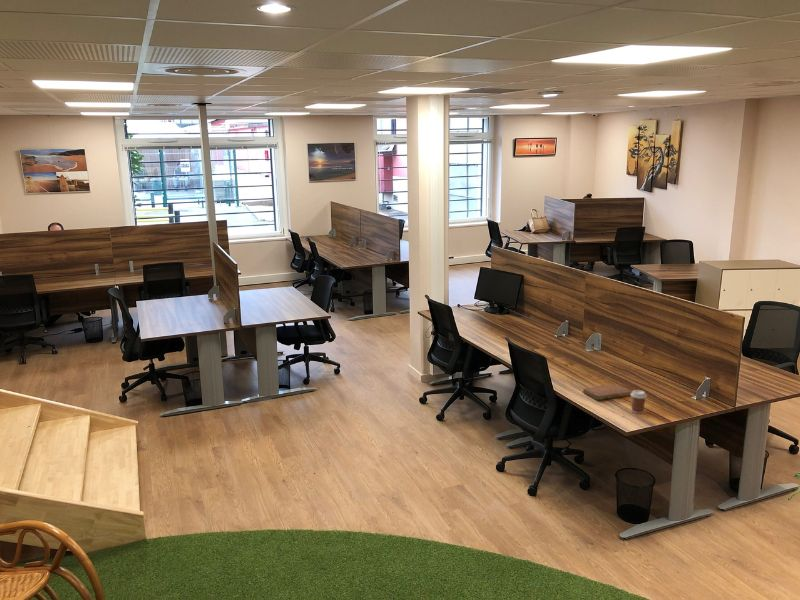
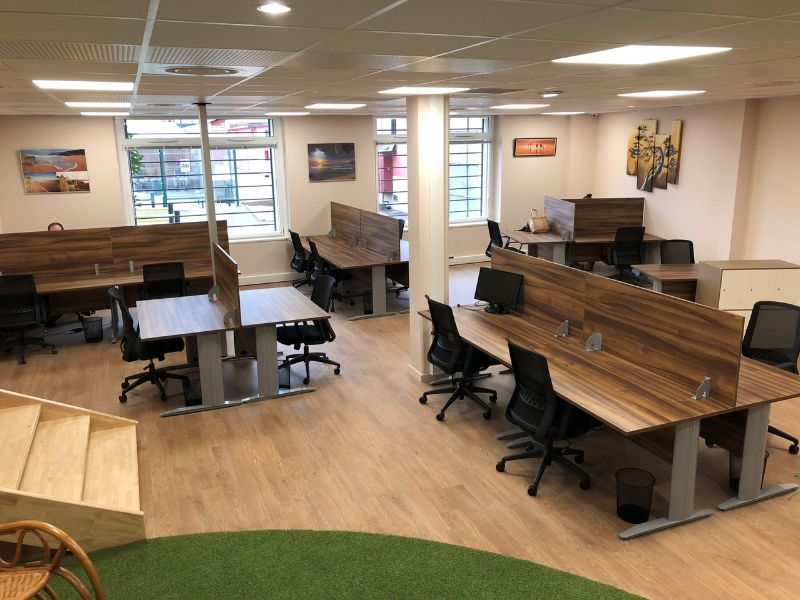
- coffee cup (638, 401)
- notebook (606, 391)
